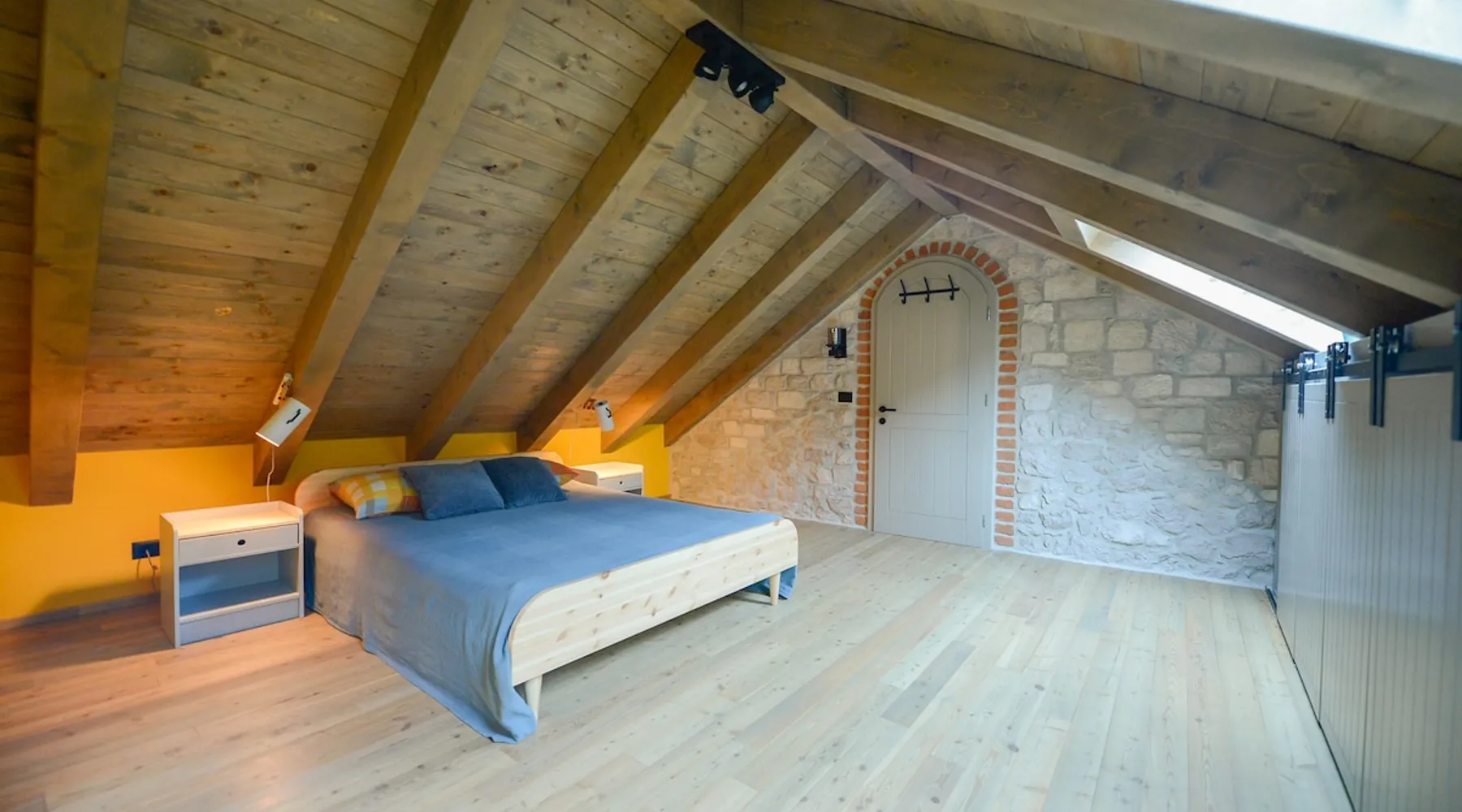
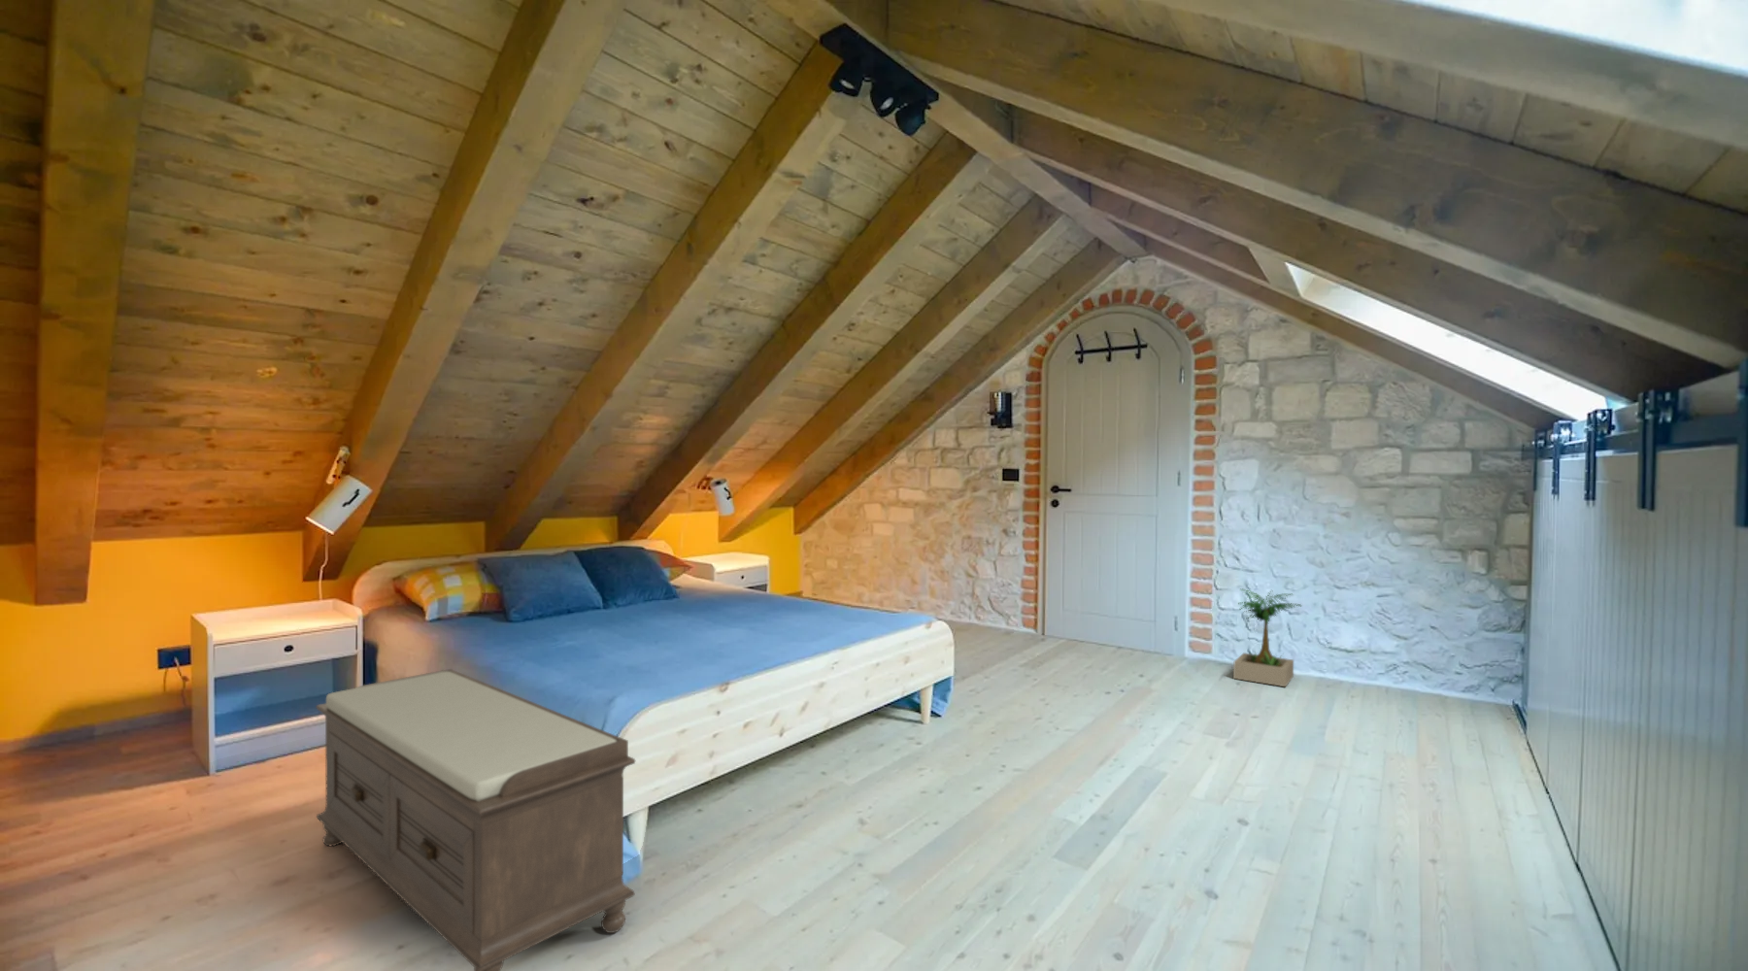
+ potted plant (1267, 634)
+ bench (460, 798)
